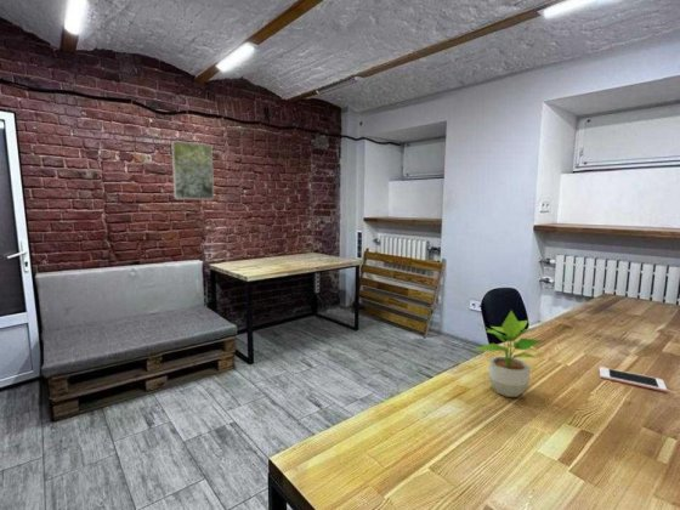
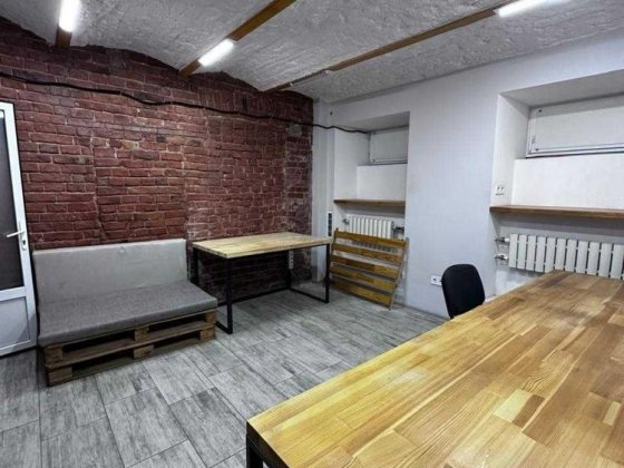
- potted plant (504, 351)
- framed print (193, 171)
- cell phone (630, 378)
